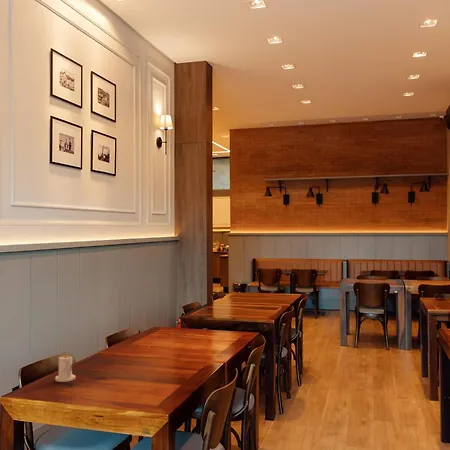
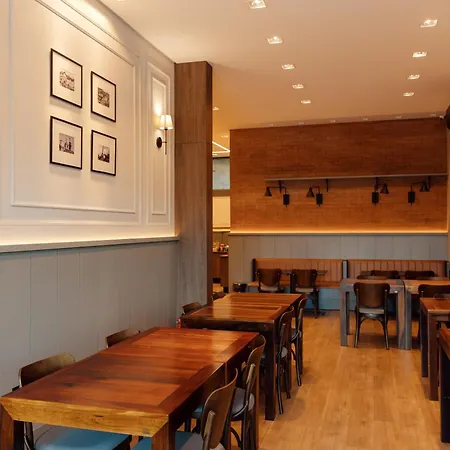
- candle (65, 366)
